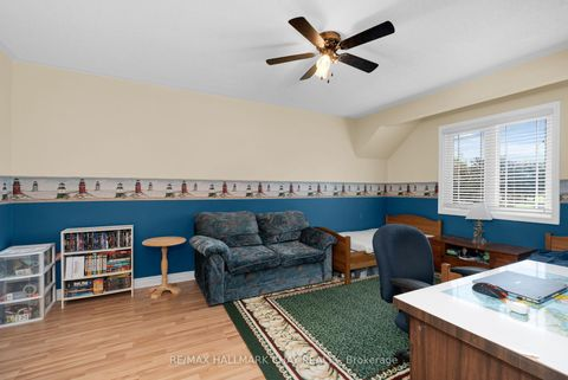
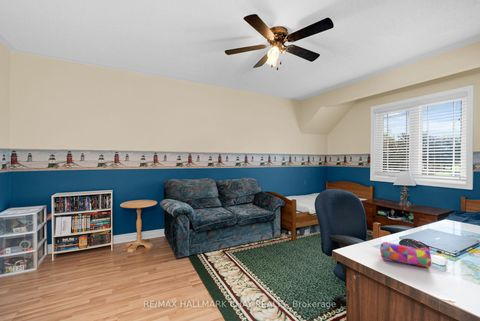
+ pencil case (404, 253)
